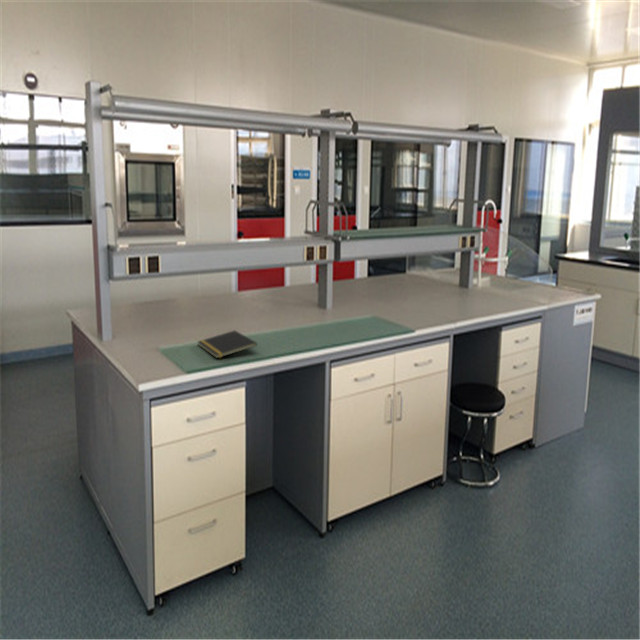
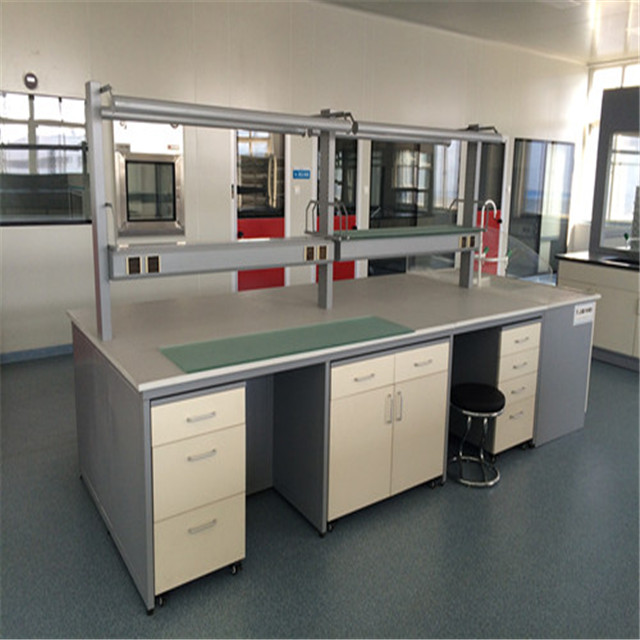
- notepad (226, 343)
